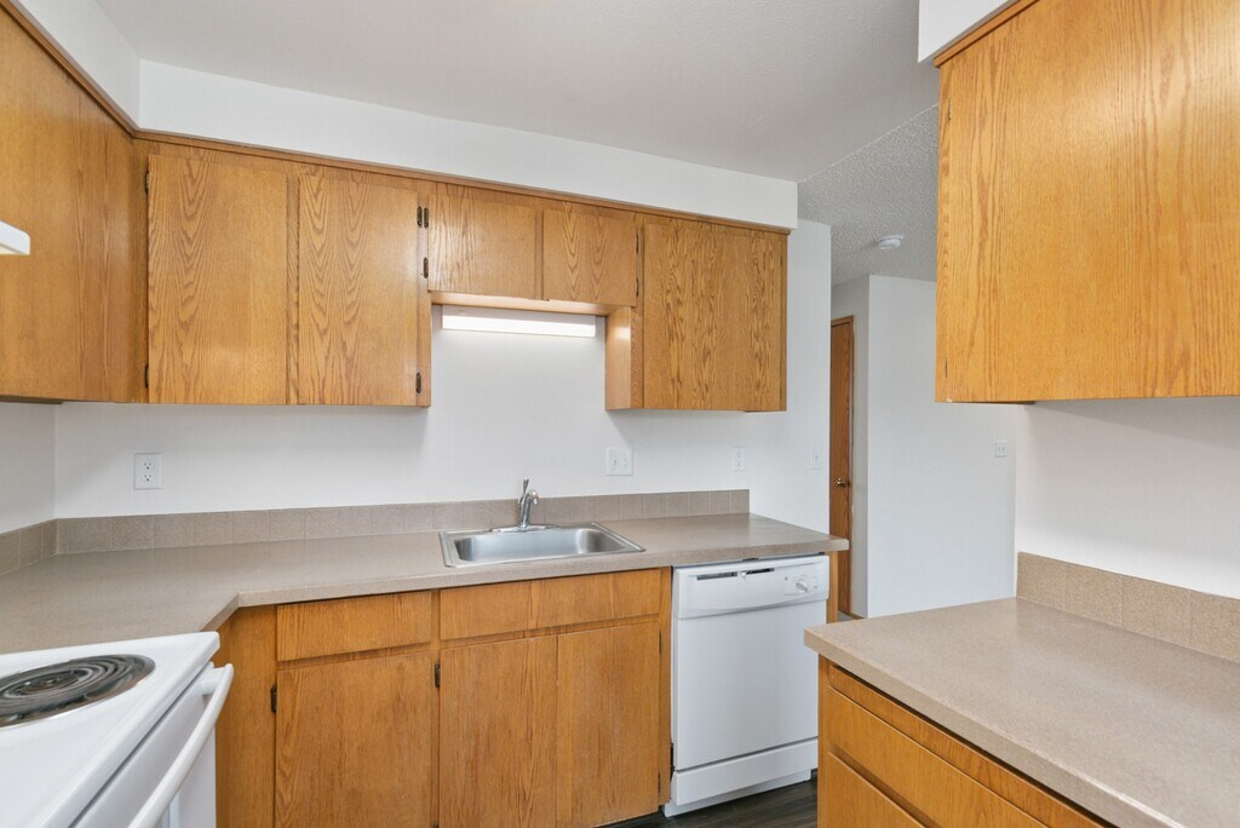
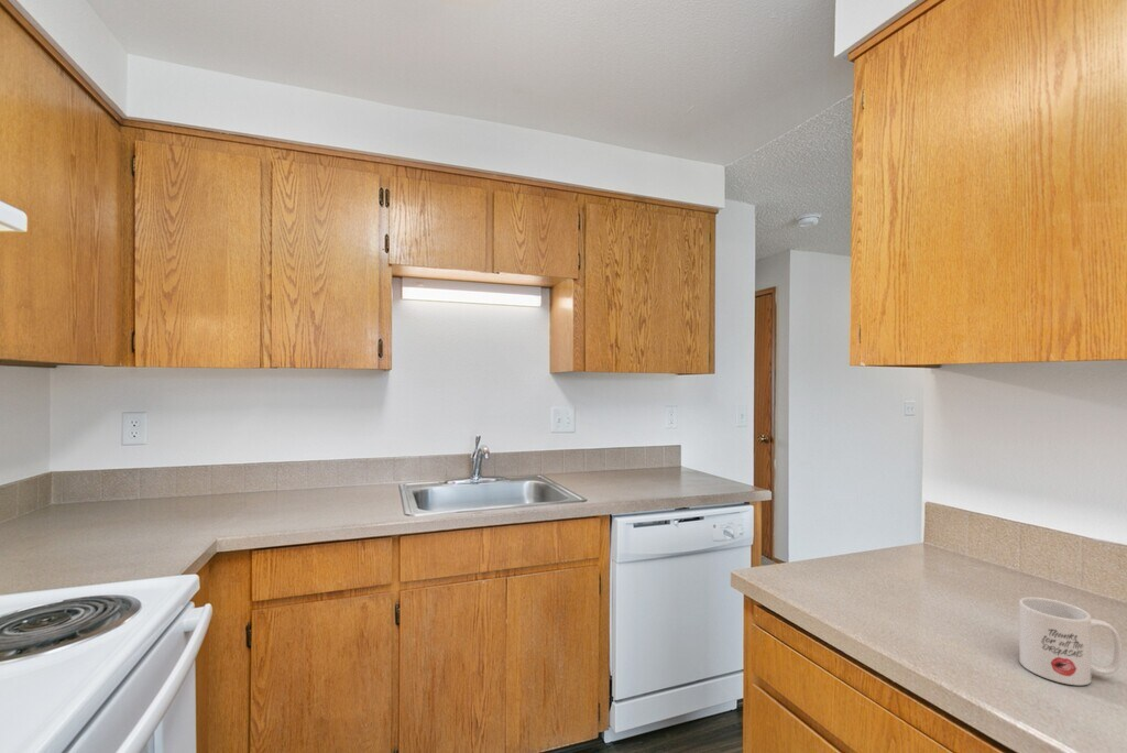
+ mug (1069, 641)
